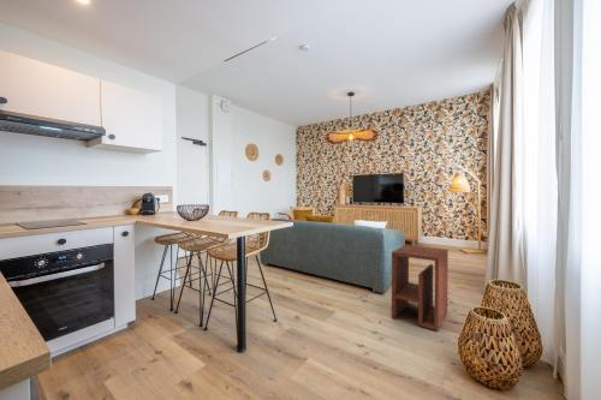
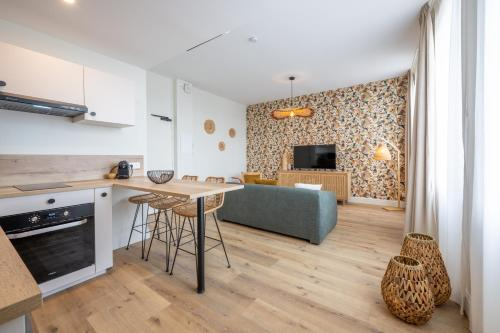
- side table (419, 282)
